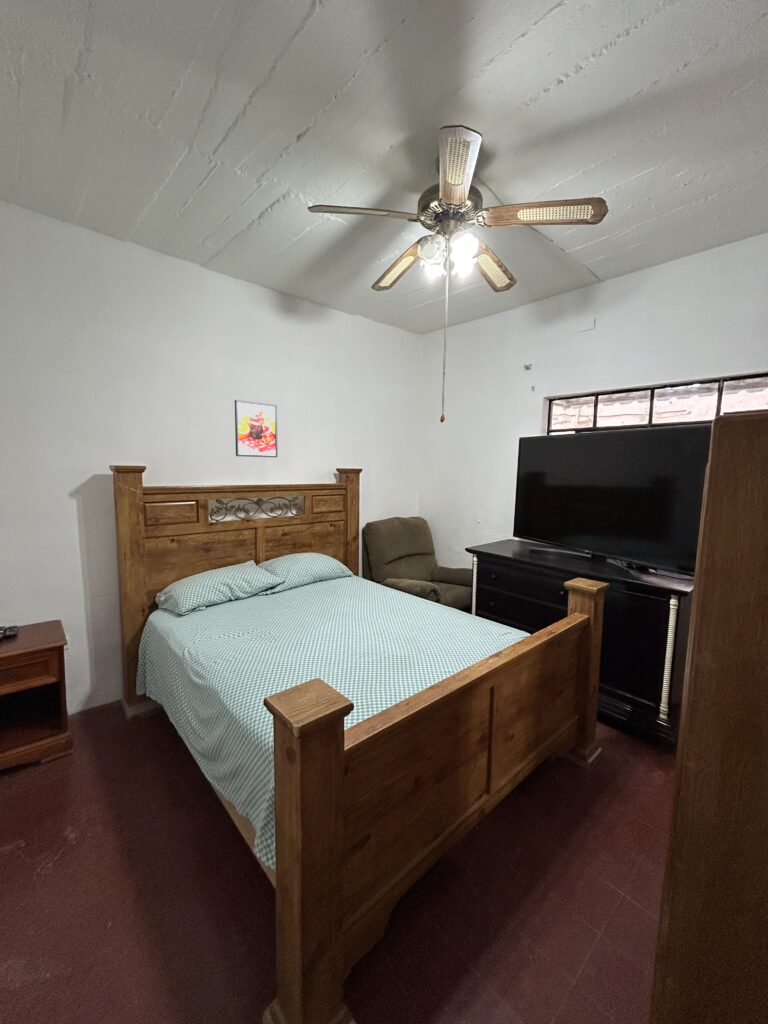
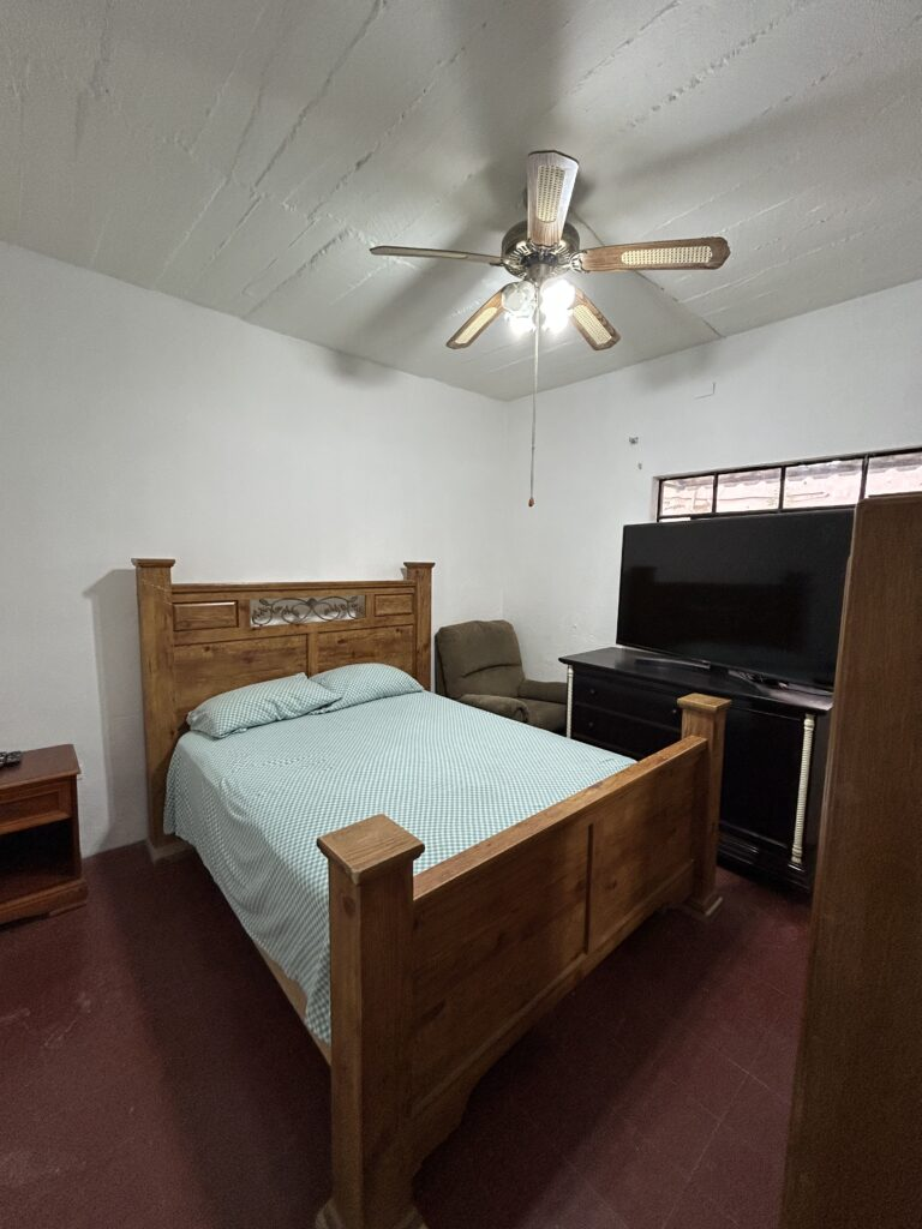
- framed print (256, 429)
